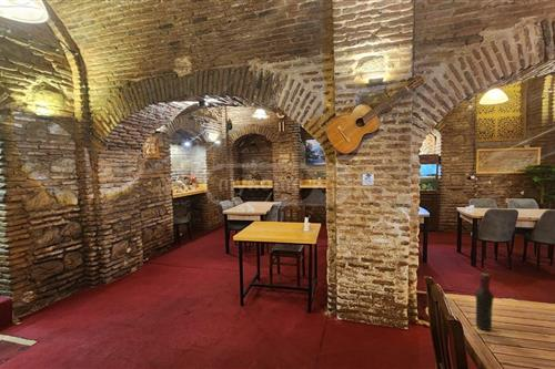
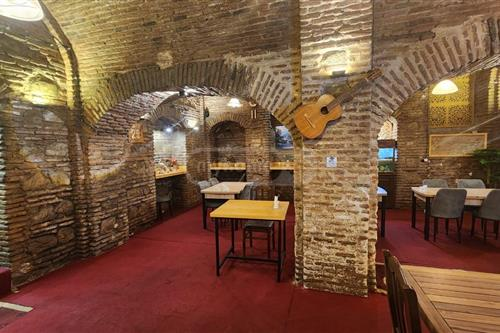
- wine bottle (484, 300)
